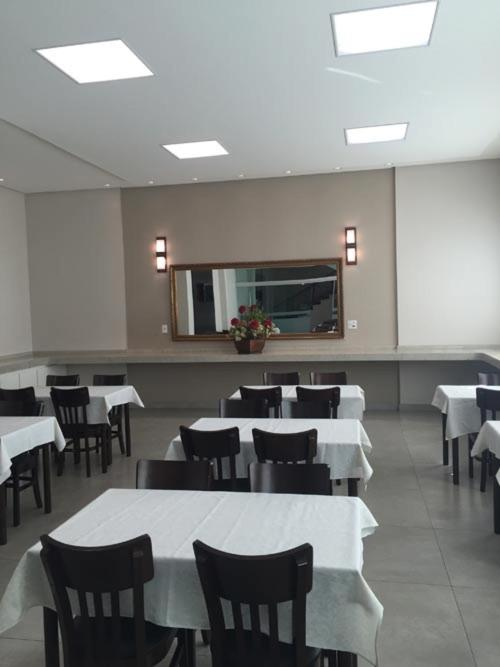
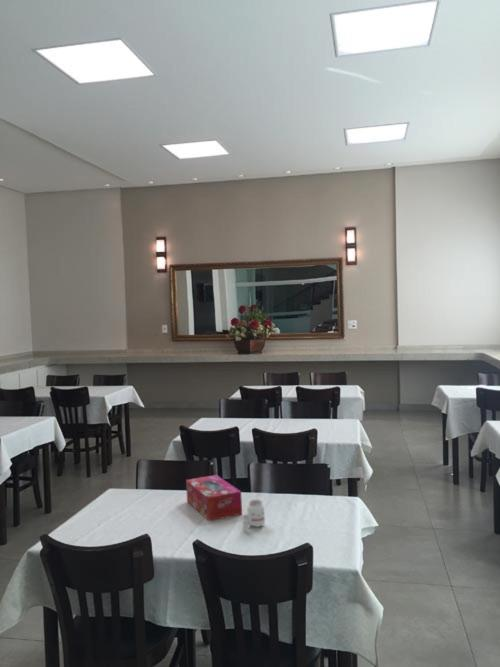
+ candle (254, 515)
+ tissue box (213, 496)
